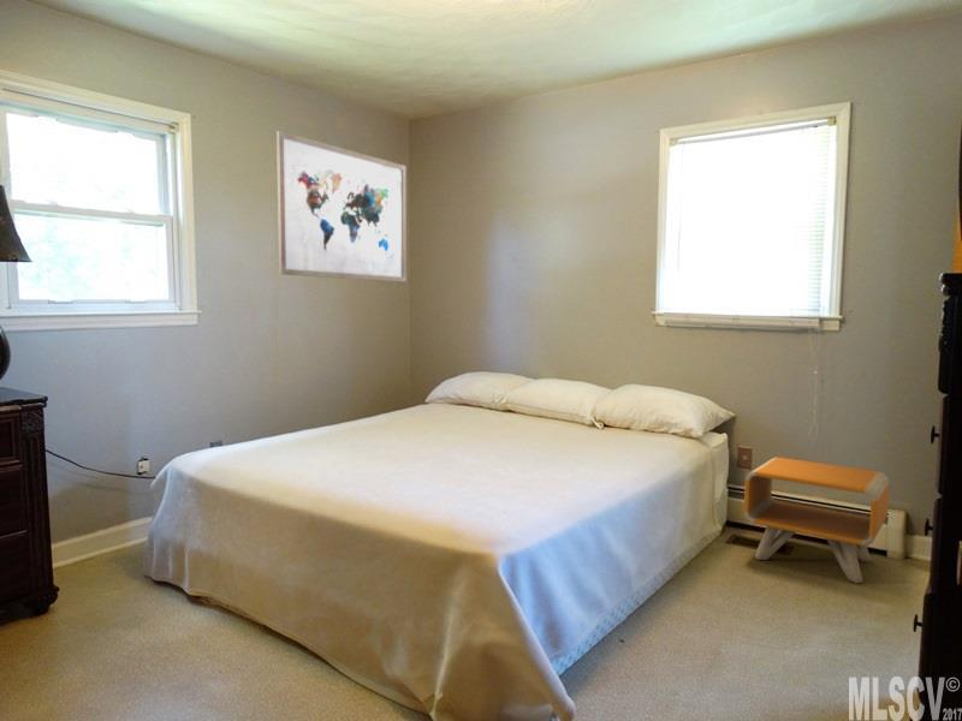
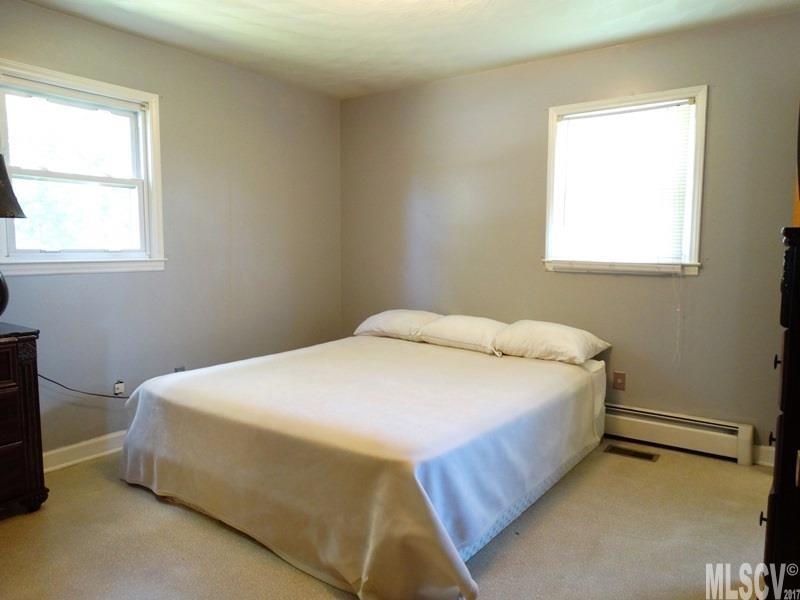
- nightstand (814, 516)
- wall art (348, 214)
